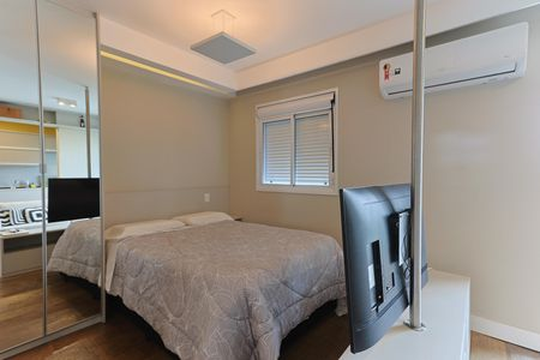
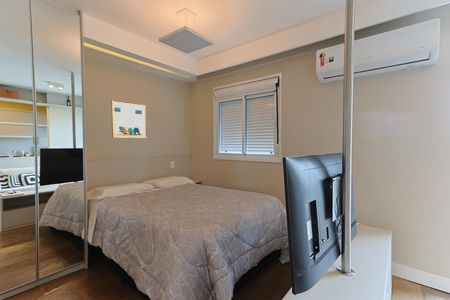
+ wall art (130, 120)
